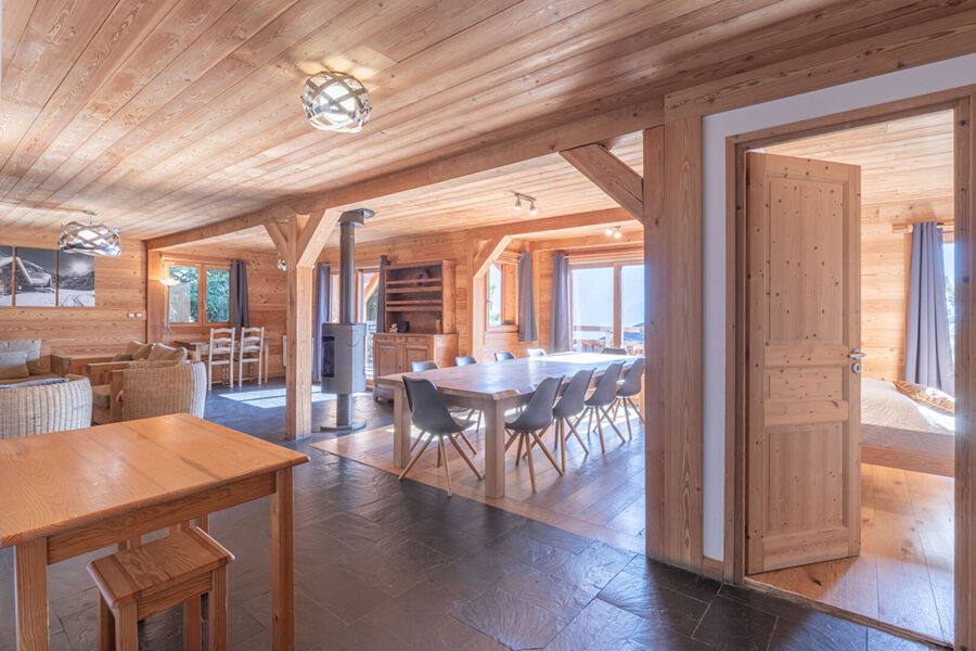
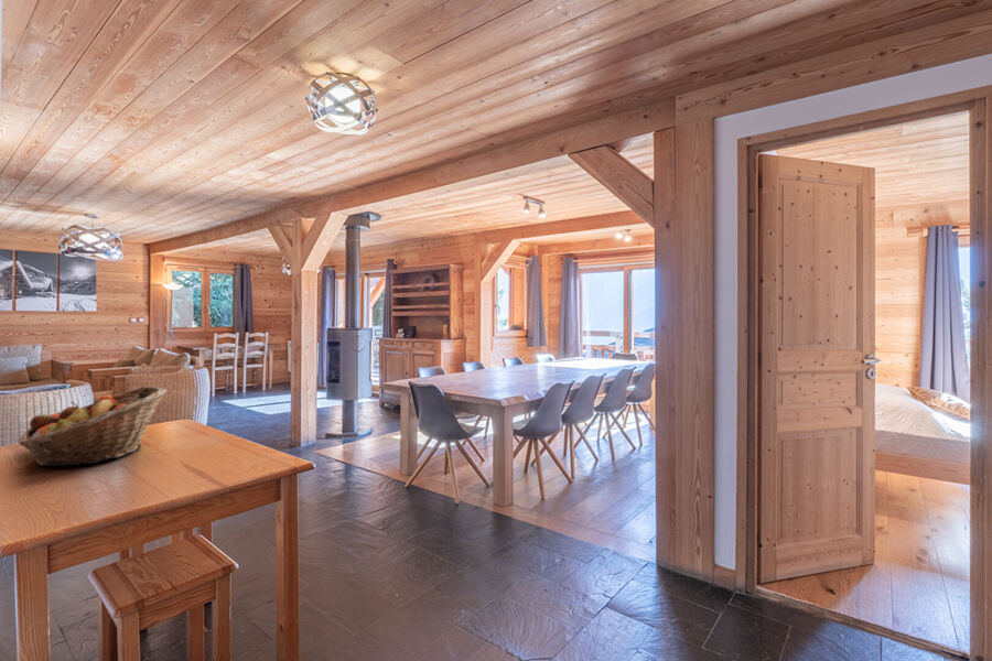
+ fruit basket (97, 422)
